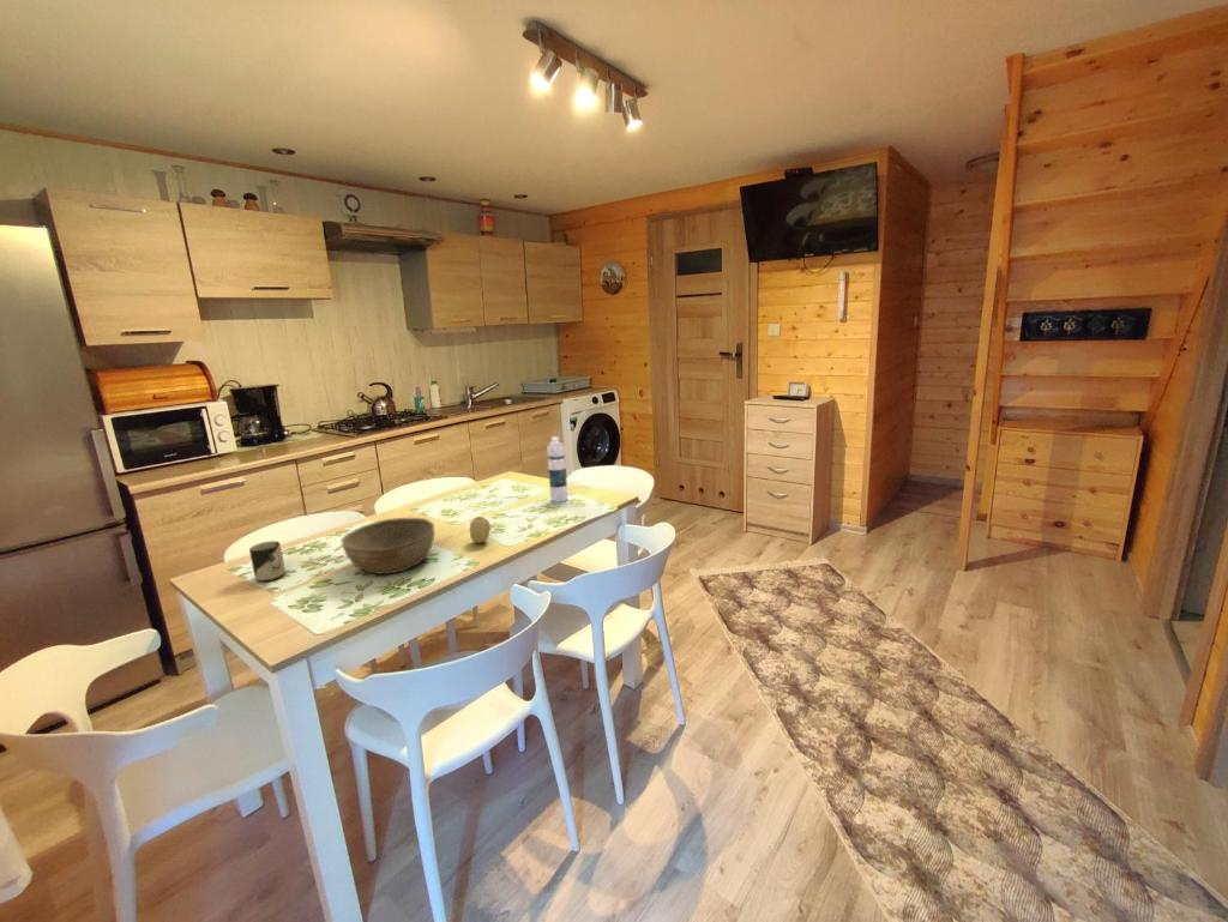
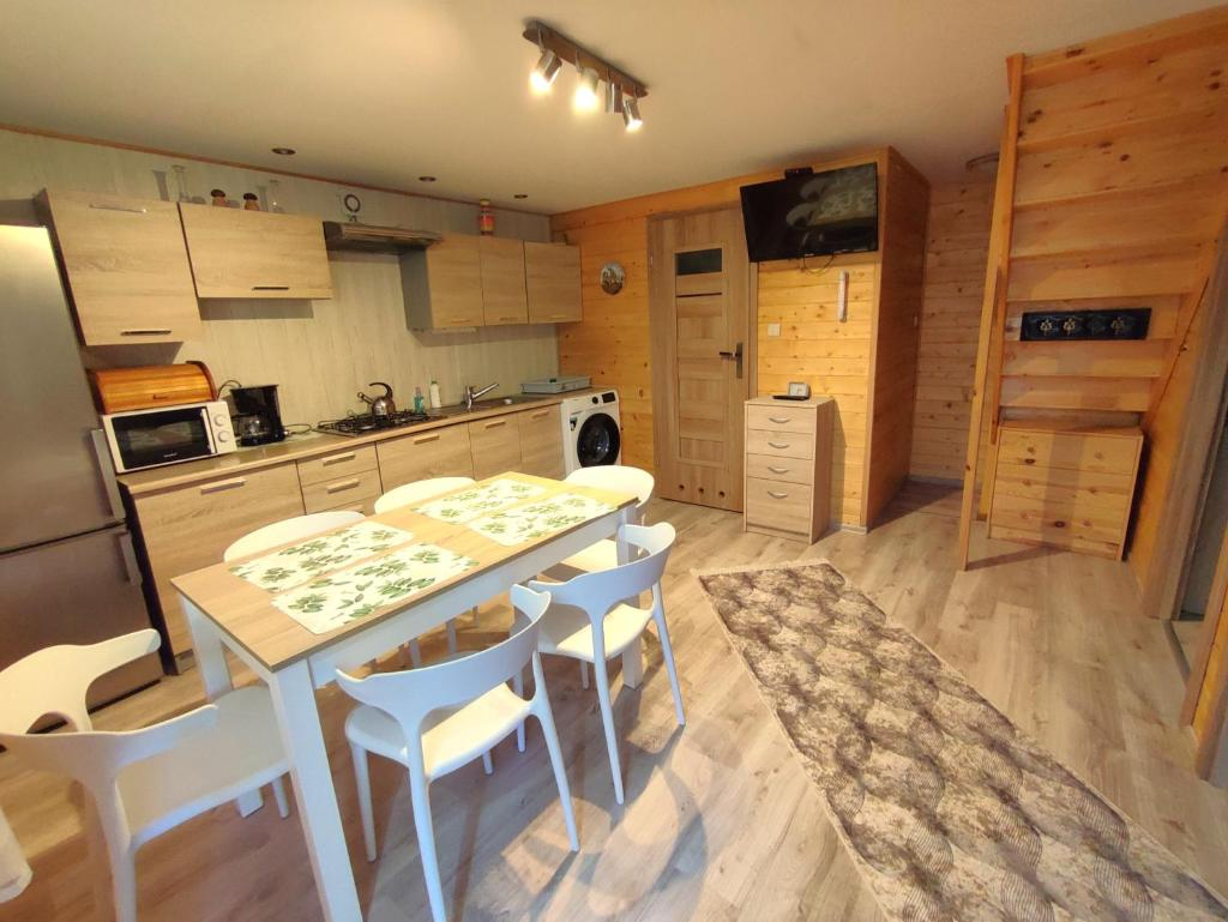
- bowl (391, 547)
- water bottle (556, 469)
- fruit (480, 529)
- cup (269, 561)
